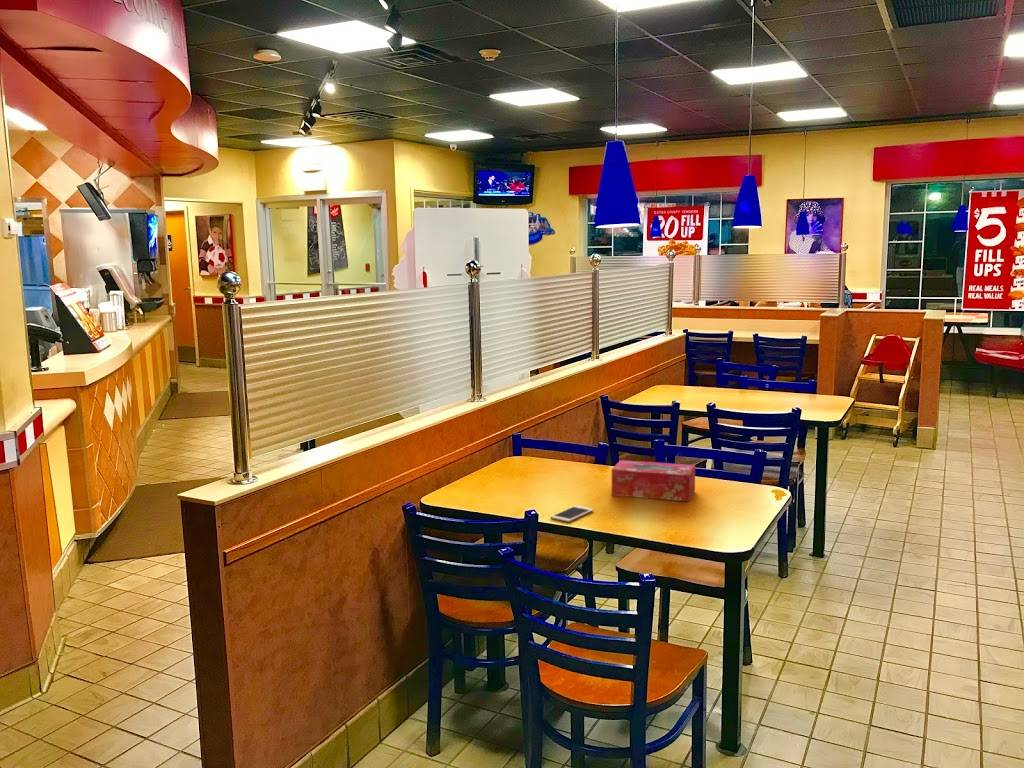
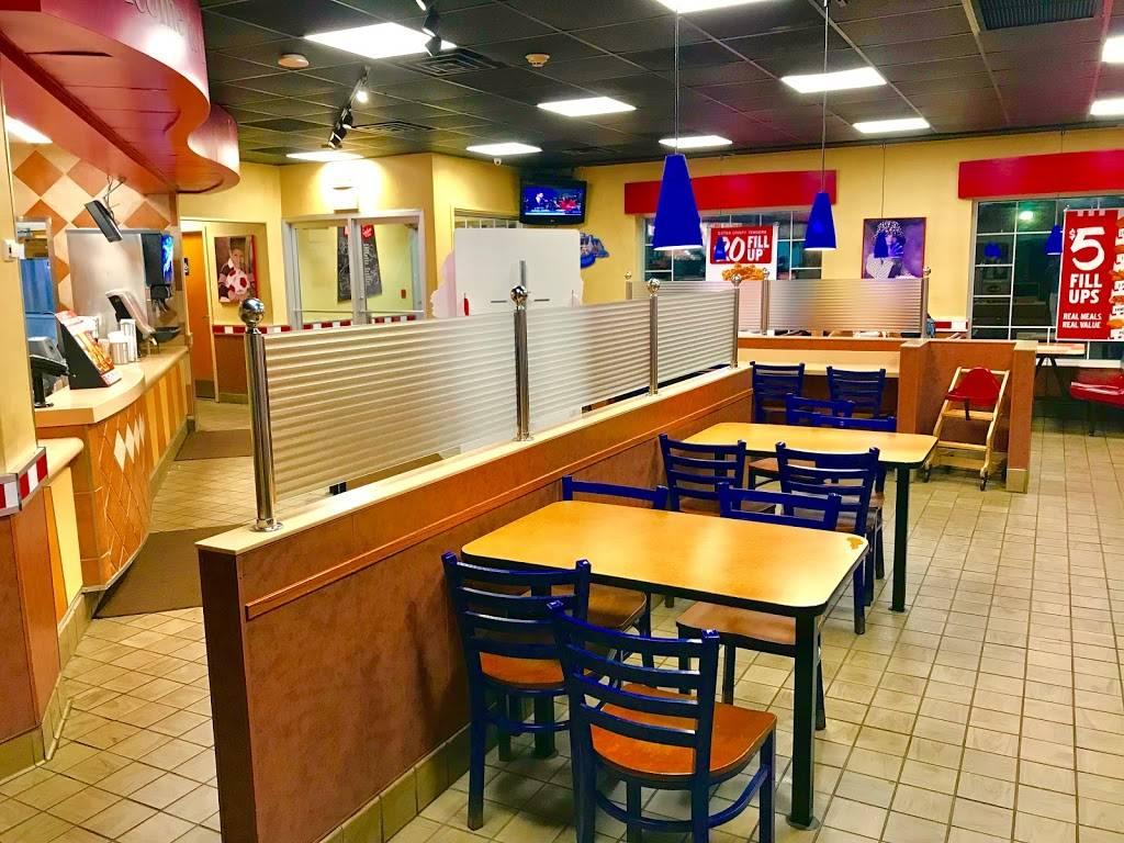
- cell phone (572, 513)
- tissue box (653, 480)
